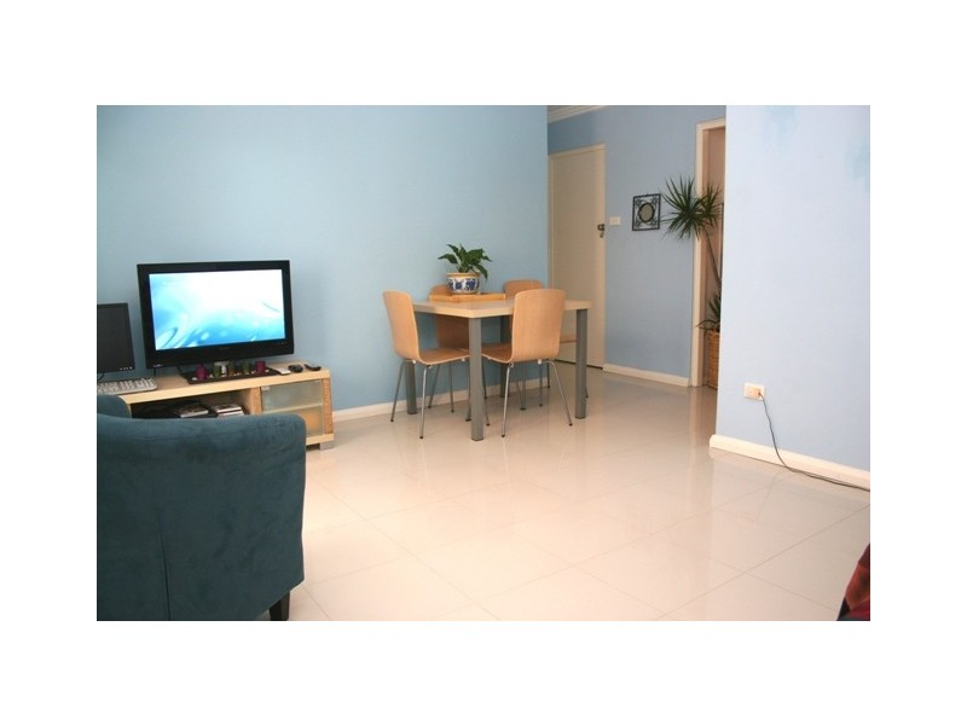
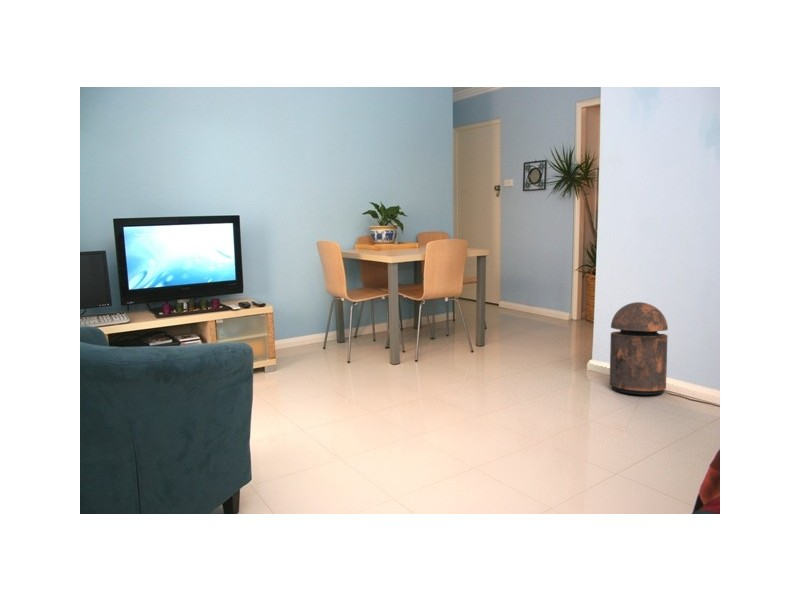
+ trash can (638, 346)
